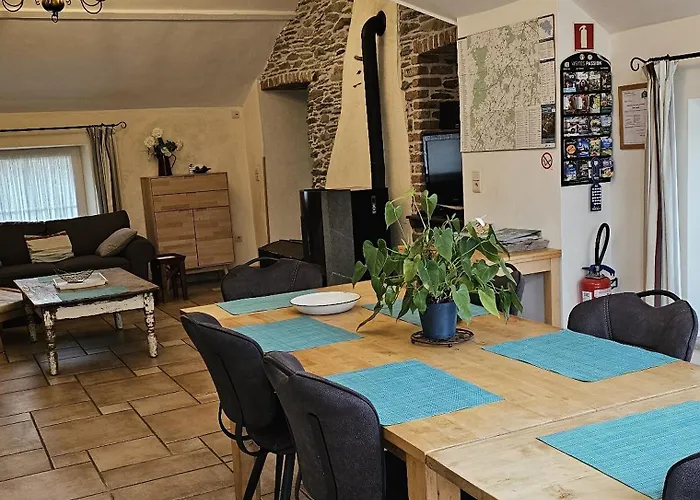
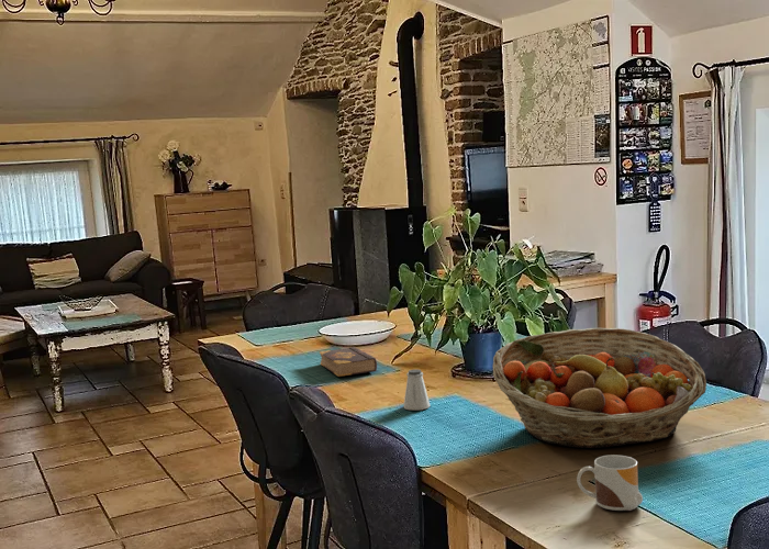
+ fruit basket (597, 384)
+ saltshaker (415, 389)
+ mug (608, 483)
+ book (346, 359)
